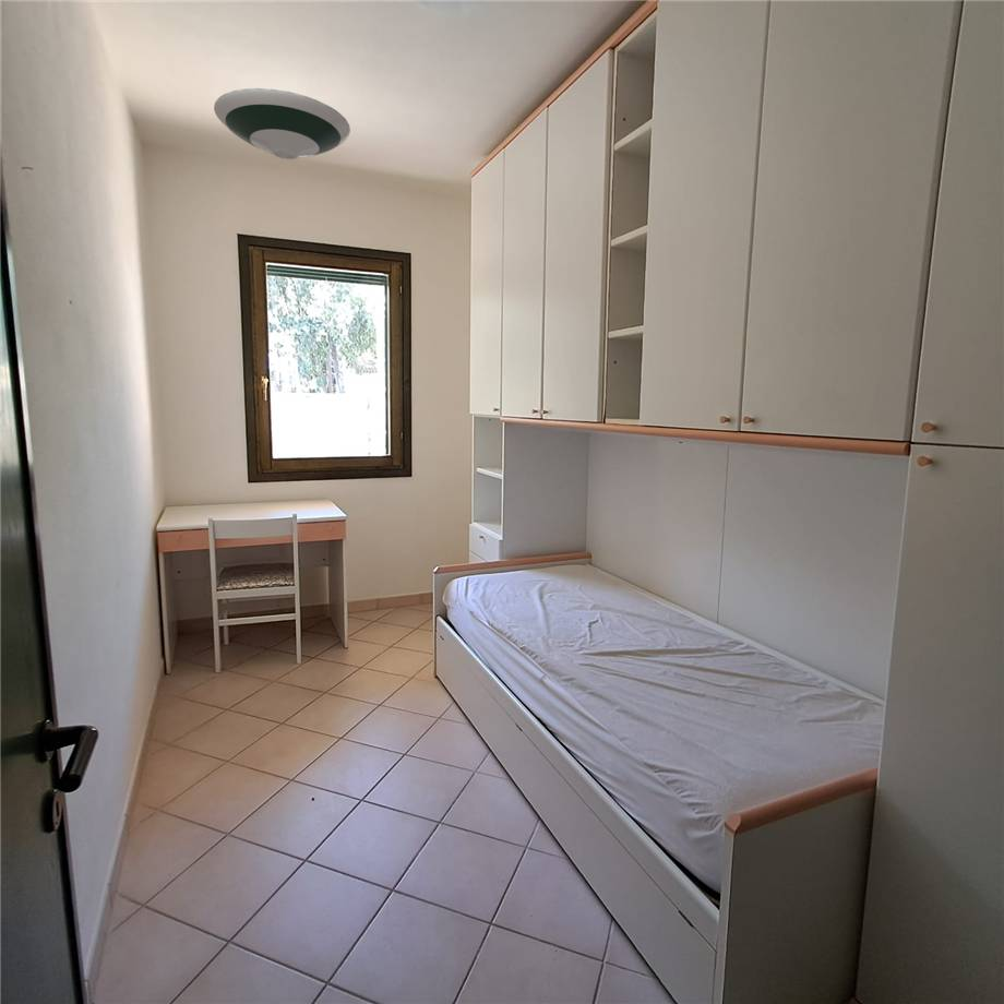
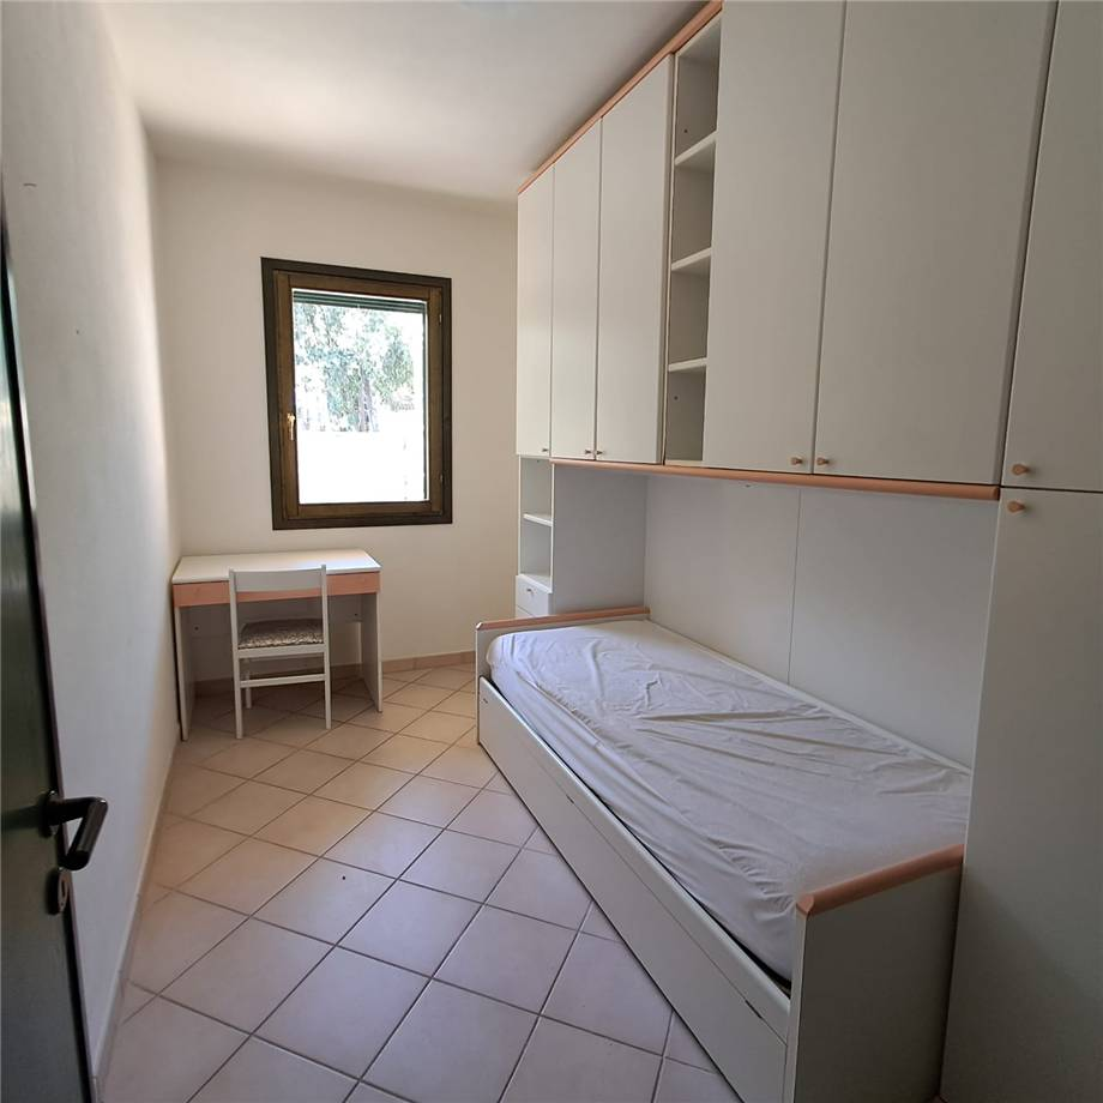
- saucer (285, 138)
